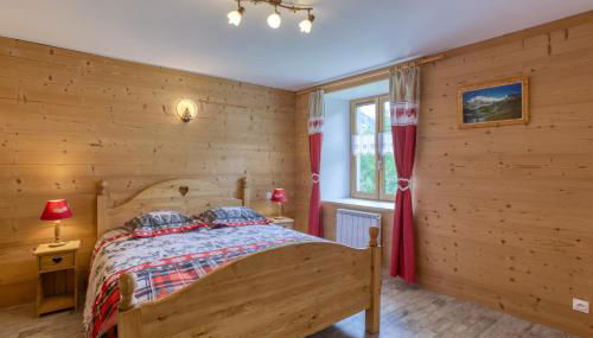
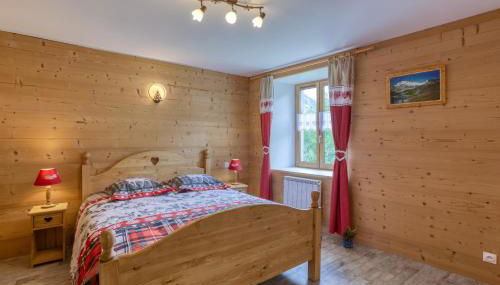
+ potted plant (351, 234)
